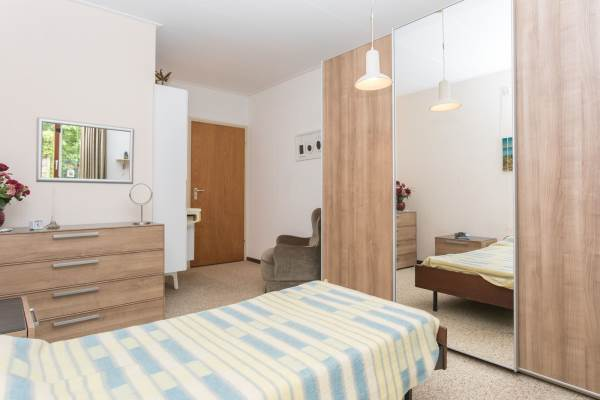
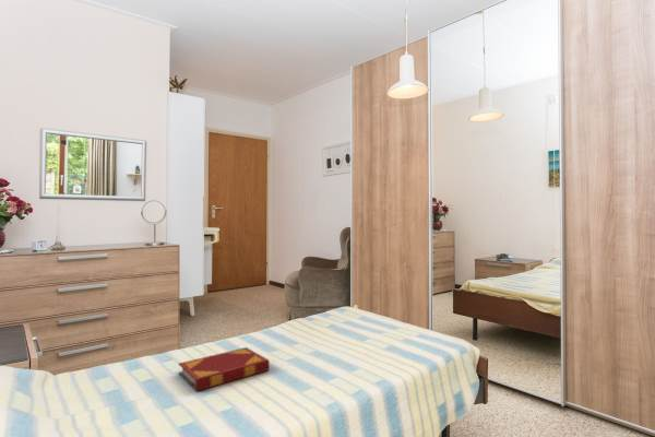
+ hardback book (224, 366)
